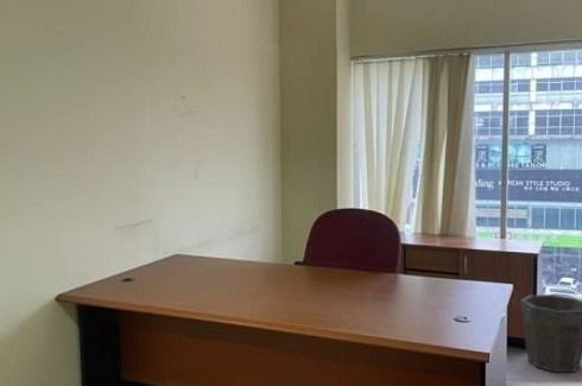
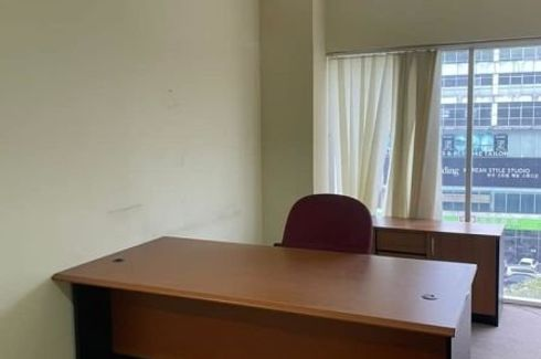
- waste bin (553, 333)
